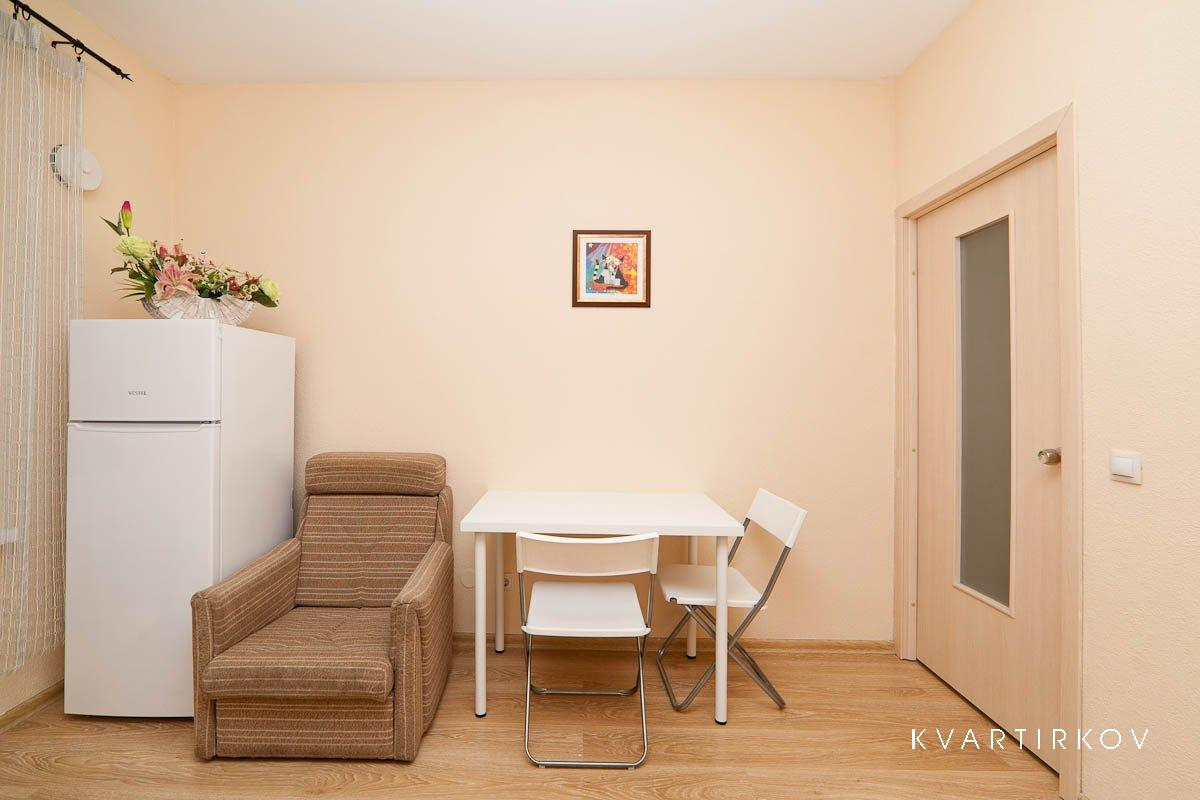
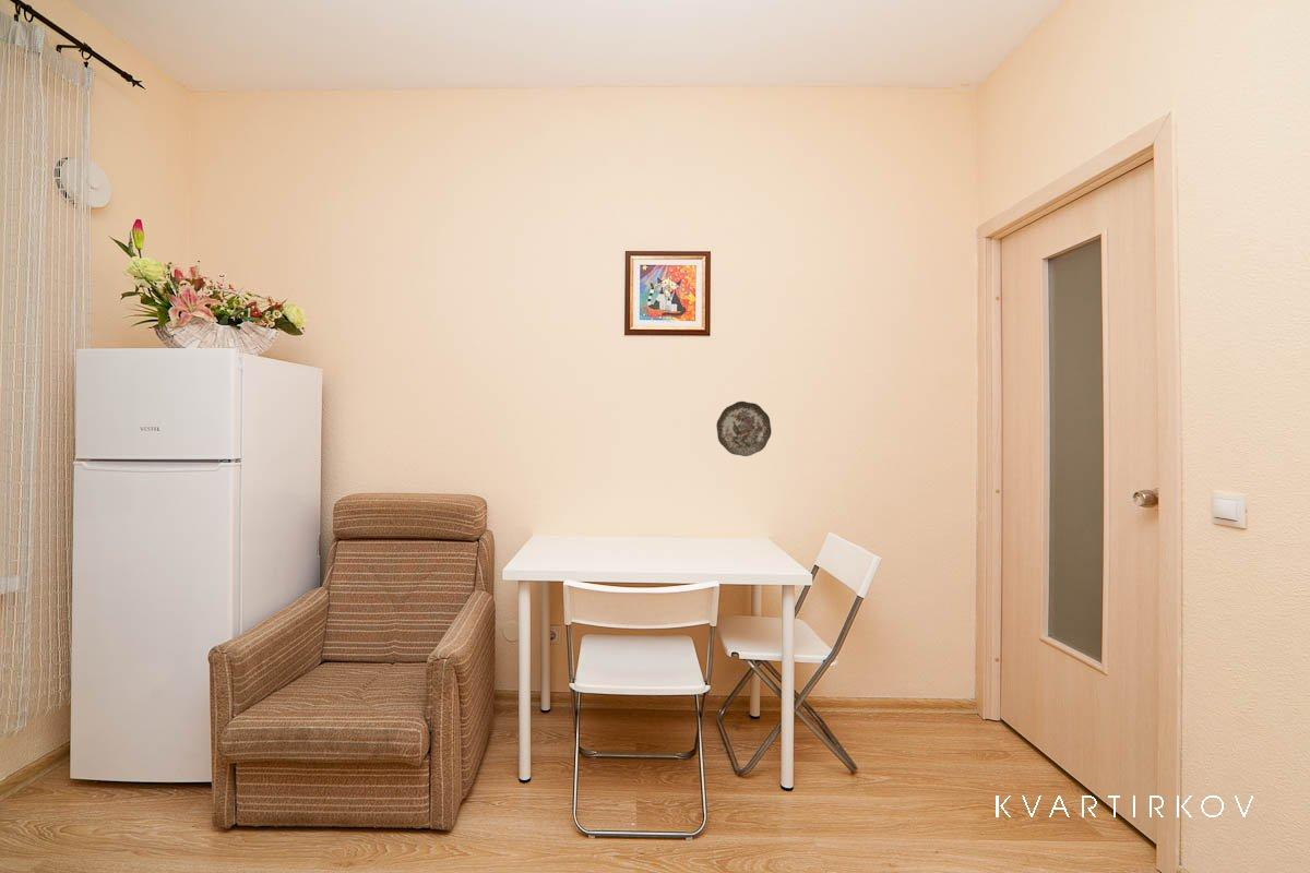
+ decorative plate (743, 428)
